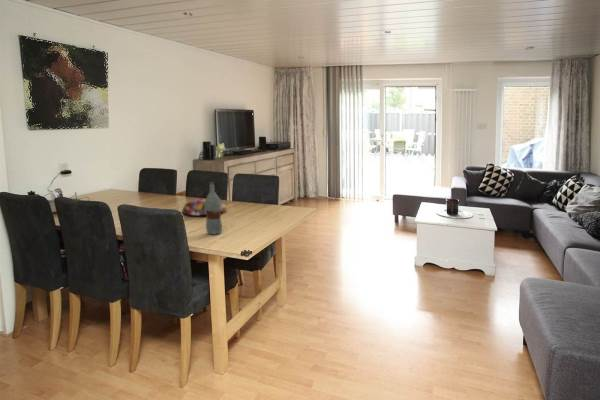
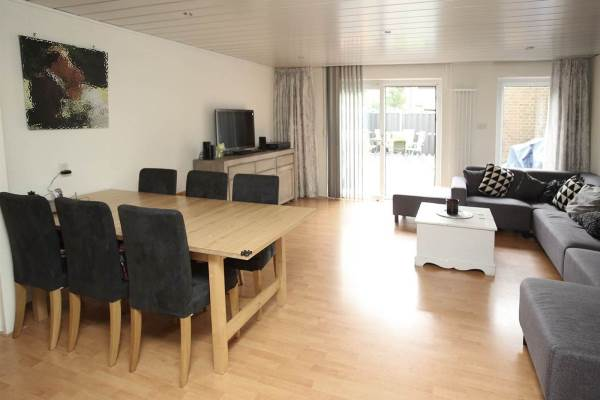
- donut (204, 205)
- bottle (213, 207)
